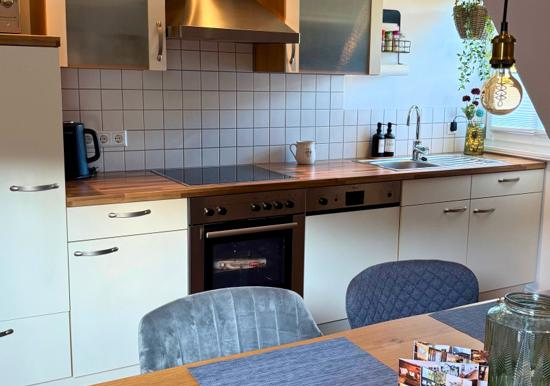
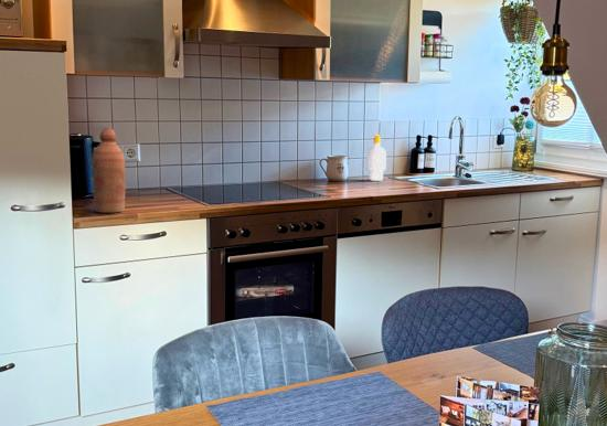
+ soap bottle (376, 157)
+ bottle (108, 169)
